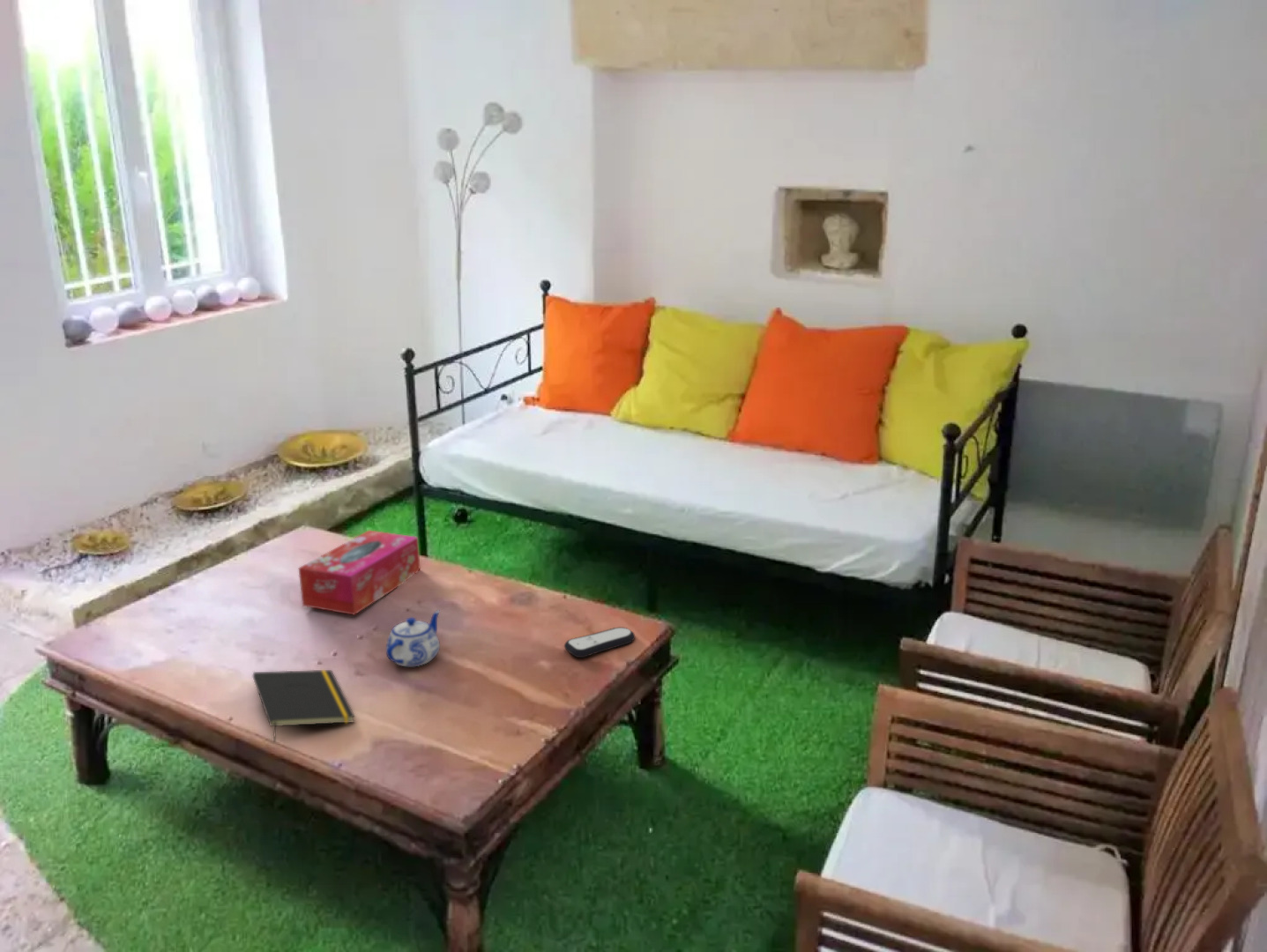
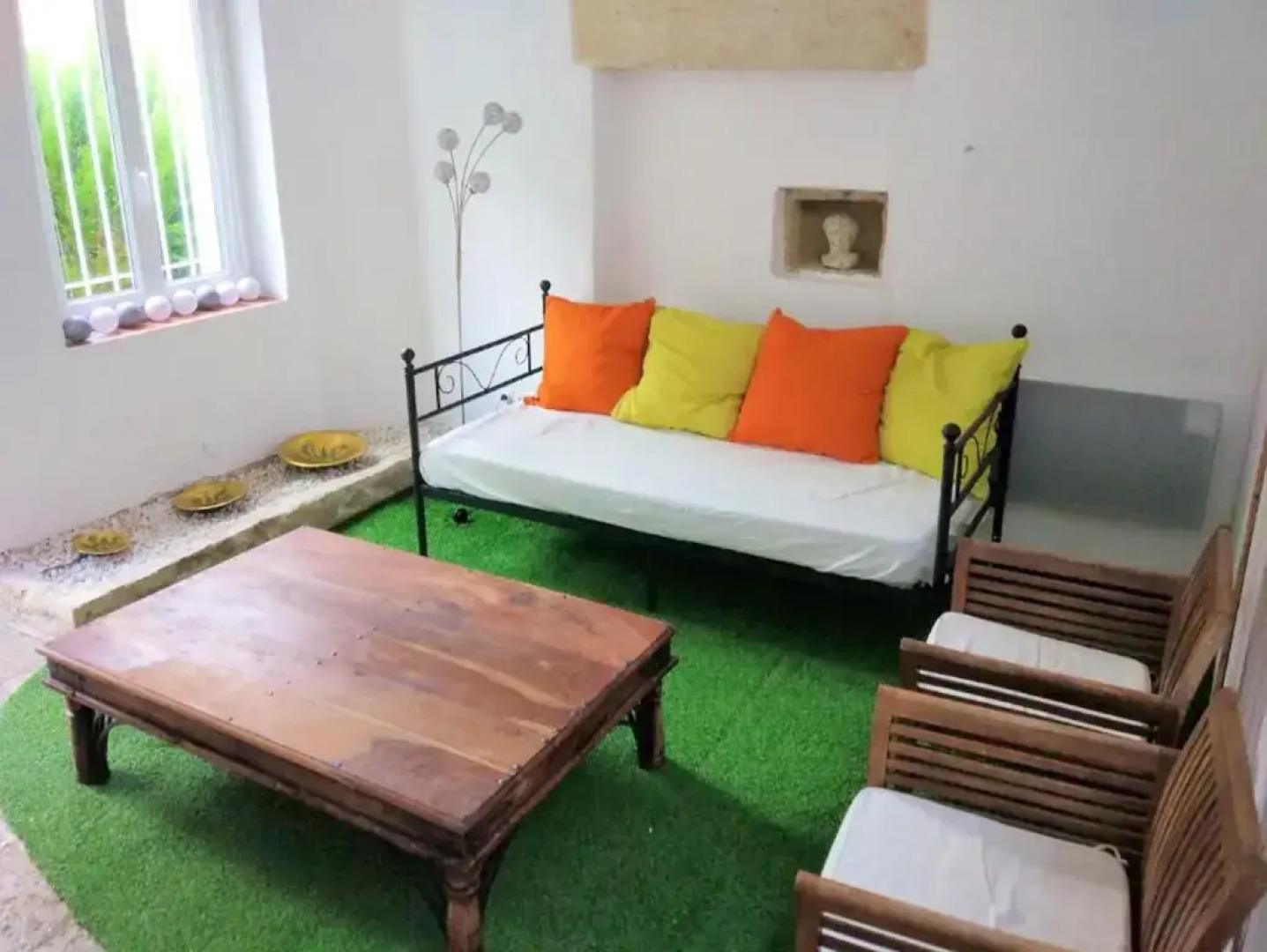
- remote control (600, 641)
- notepad (302, 696)
- teapot (414, 636)
- tissue box (361, 570)
